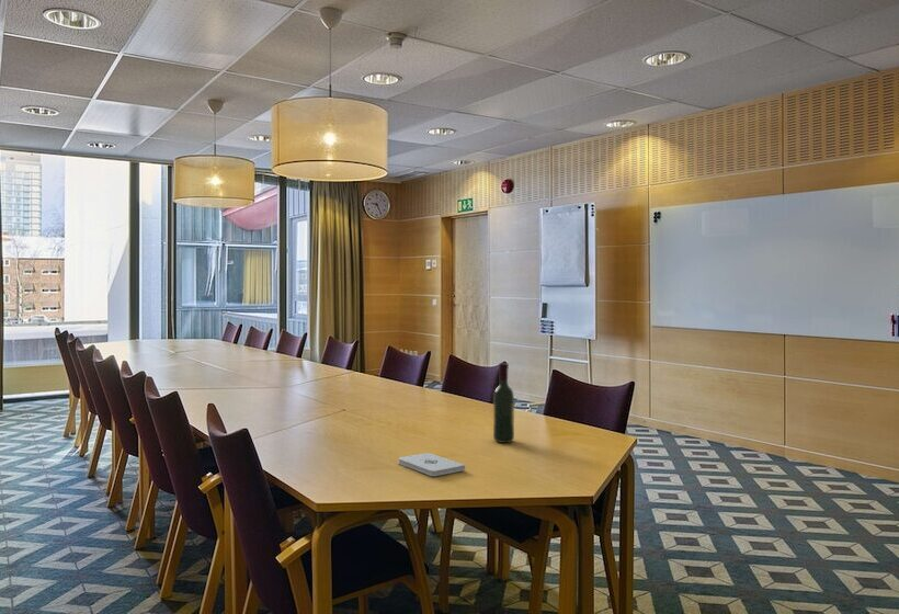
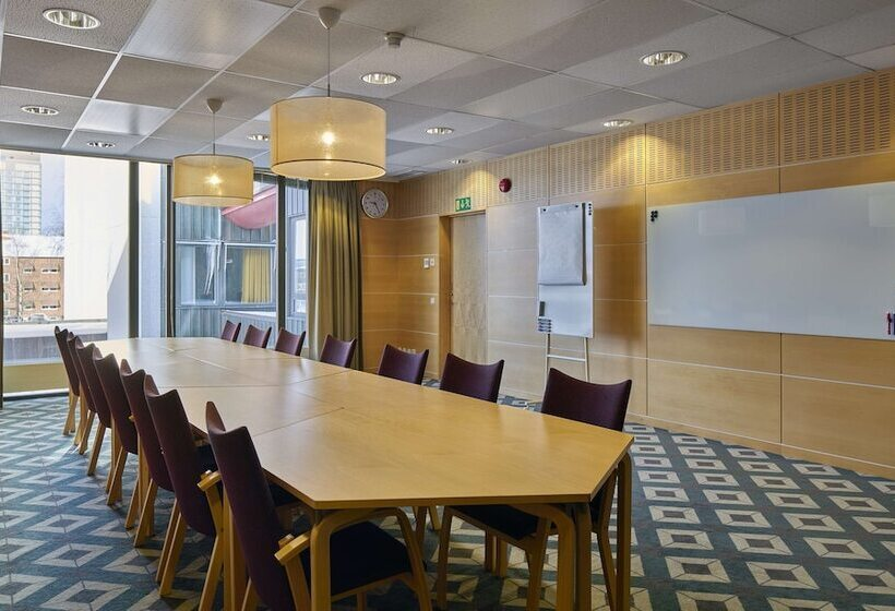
- wine bottle (503, 401)
- notepad (430, 464)
